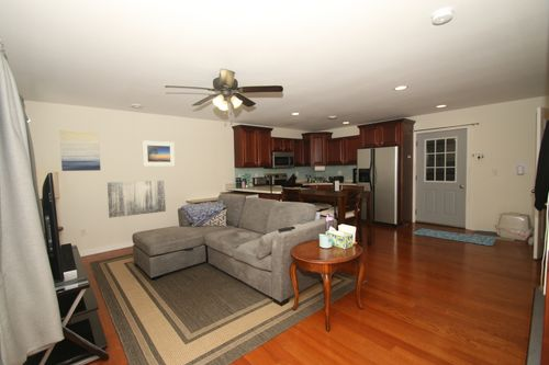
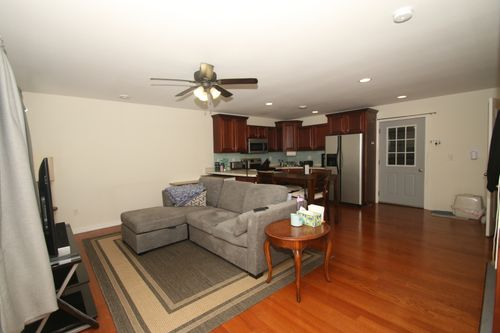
- rug (451, 236)
- wall art (80, 151)
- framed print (158, 153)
- wall art (138, 197)
